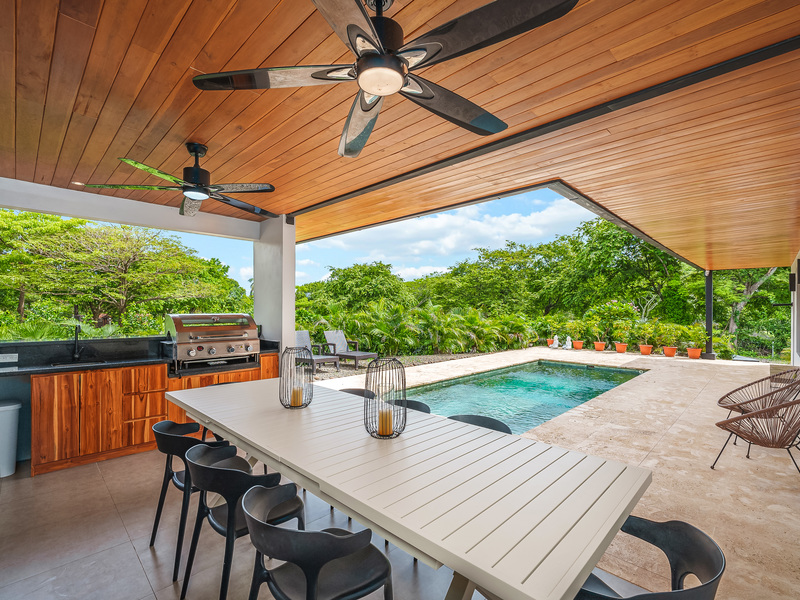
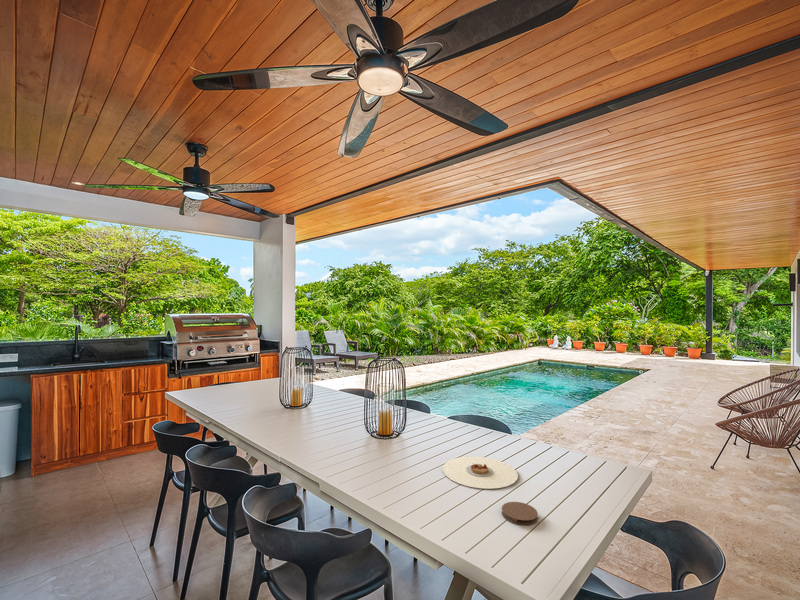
+ plate (479, 467)
+ coaster (519, 512)
